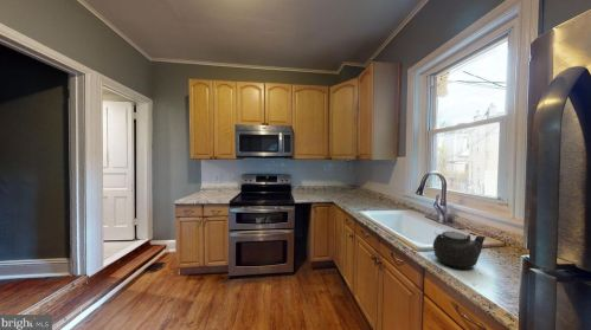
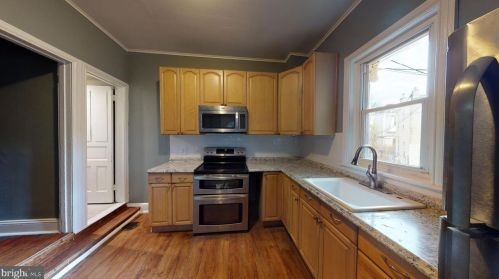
- teapot (458, 248)
